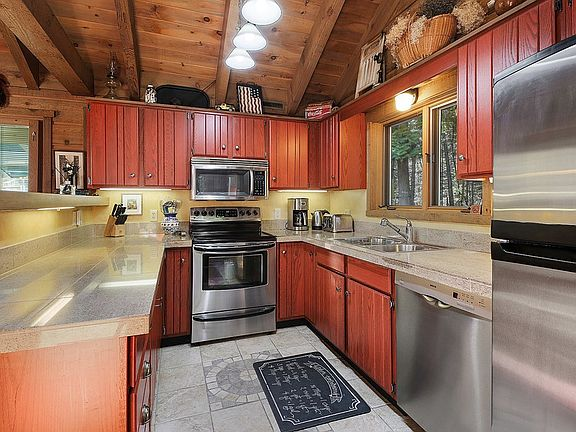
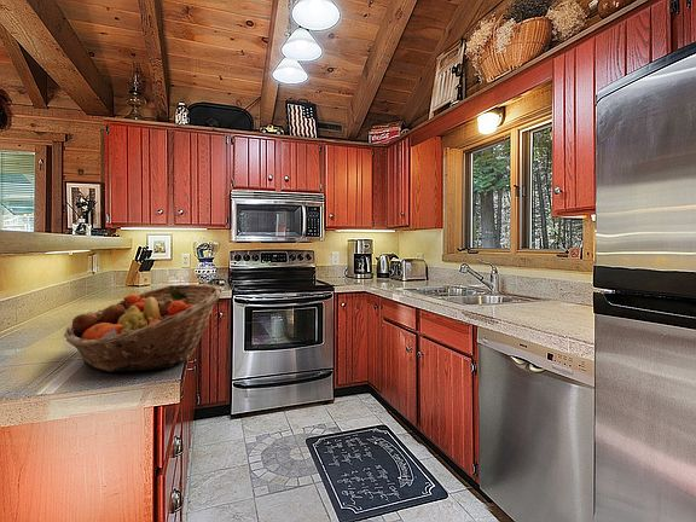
+ fruit basket (147, 321)
